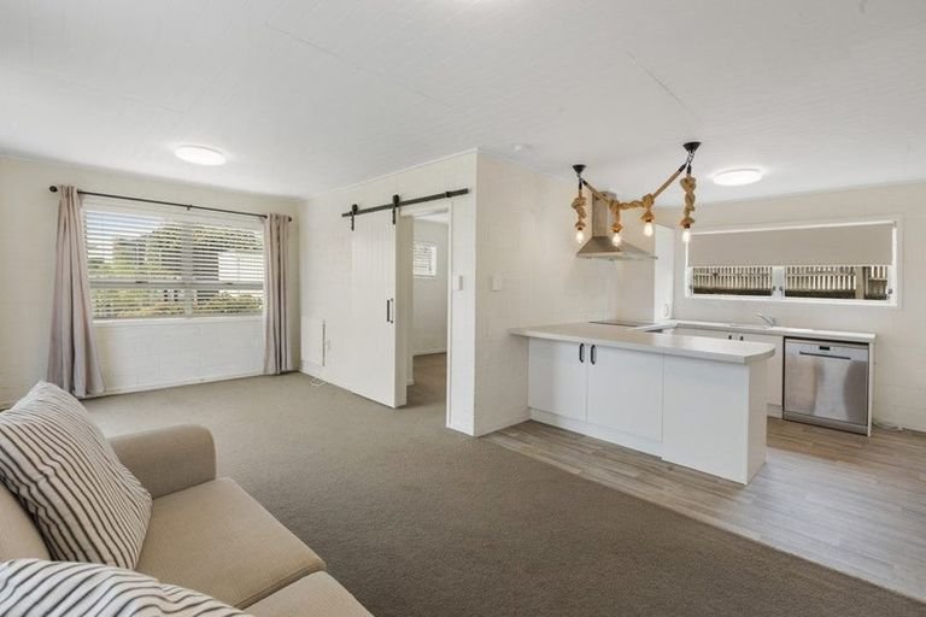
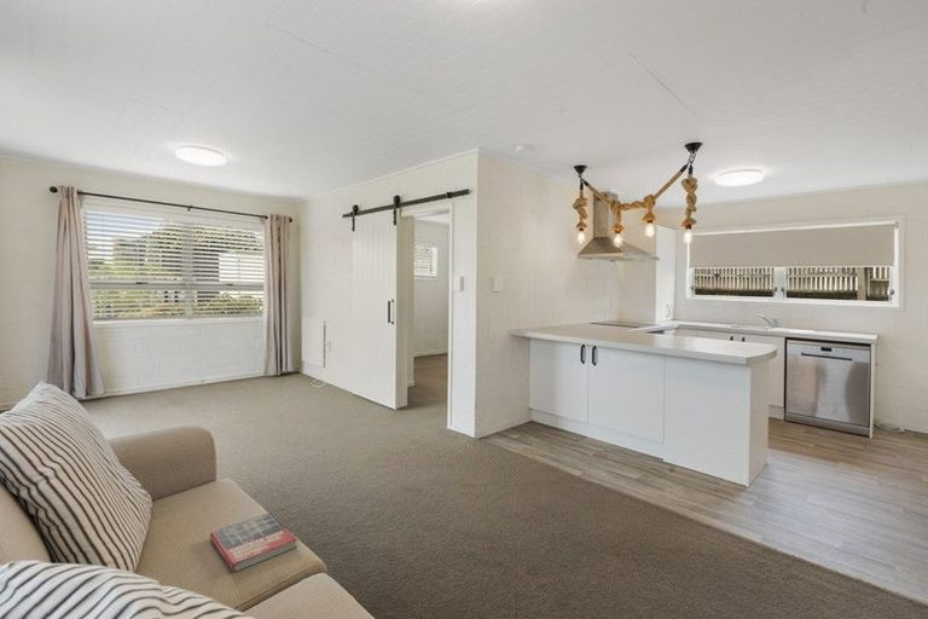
+ book (253, 538)
